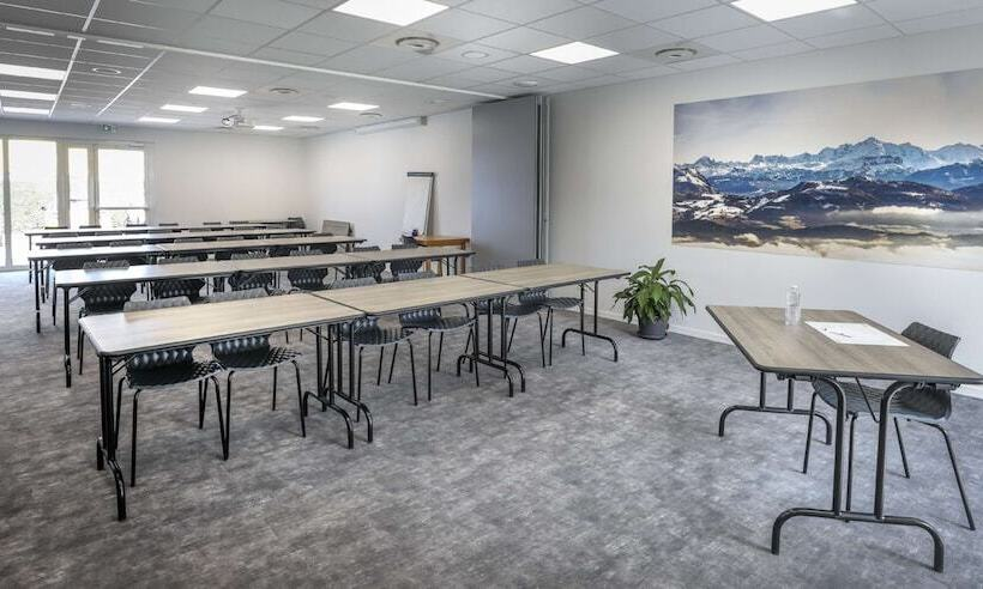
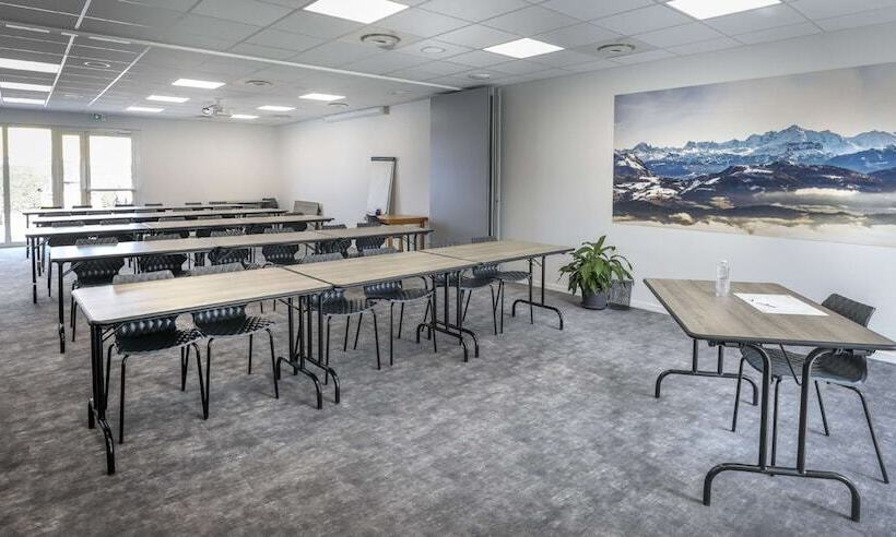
+ waste bin (620, 294)
